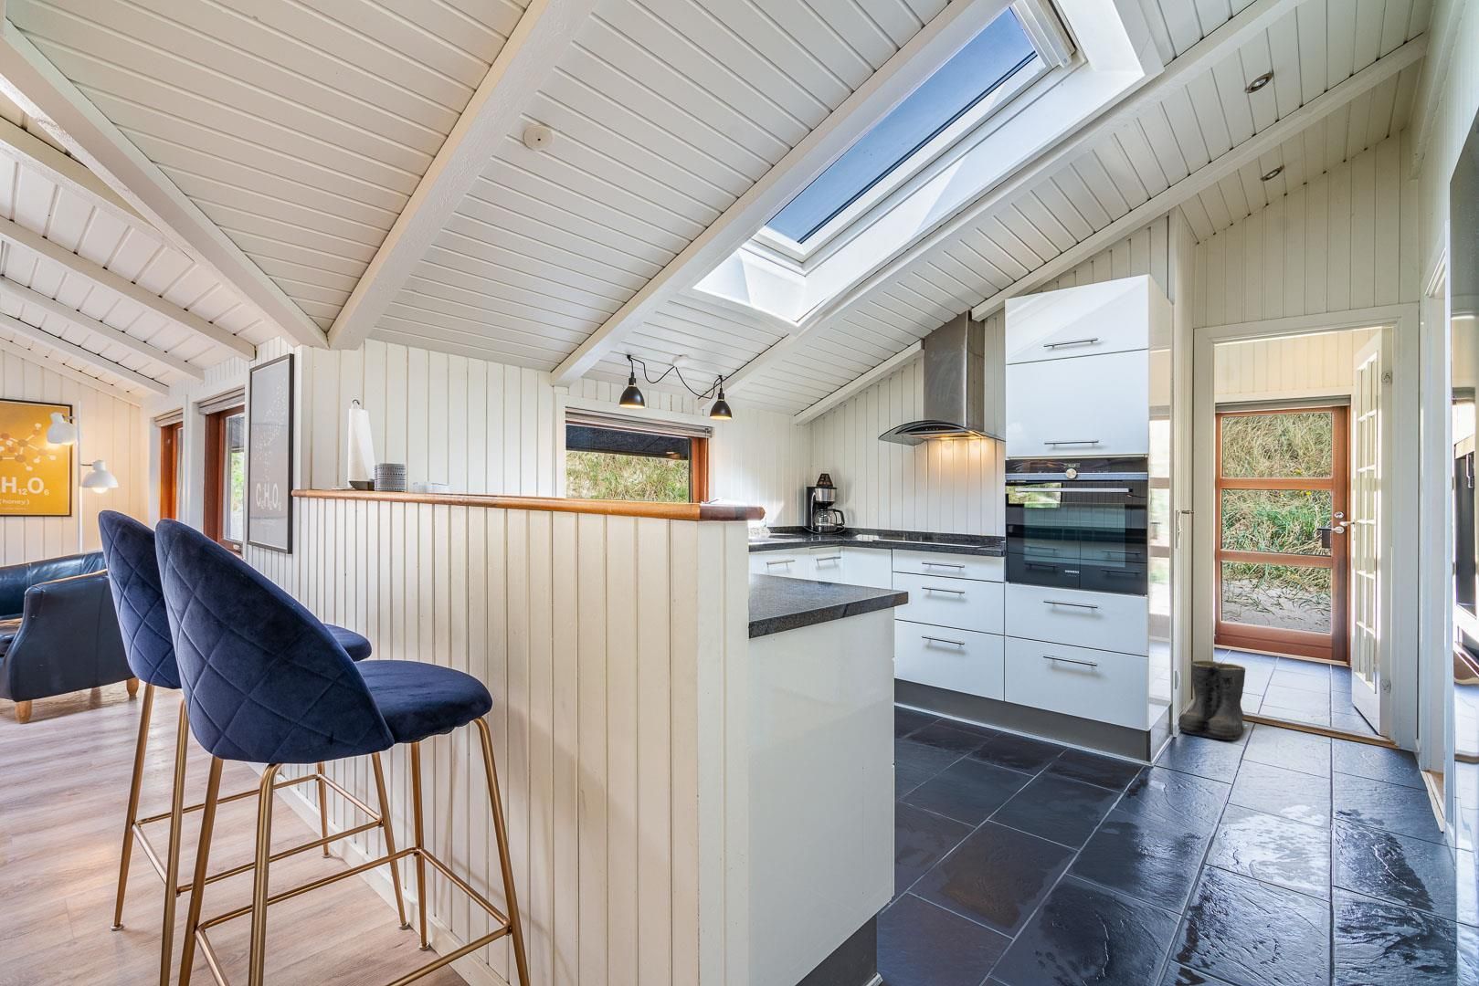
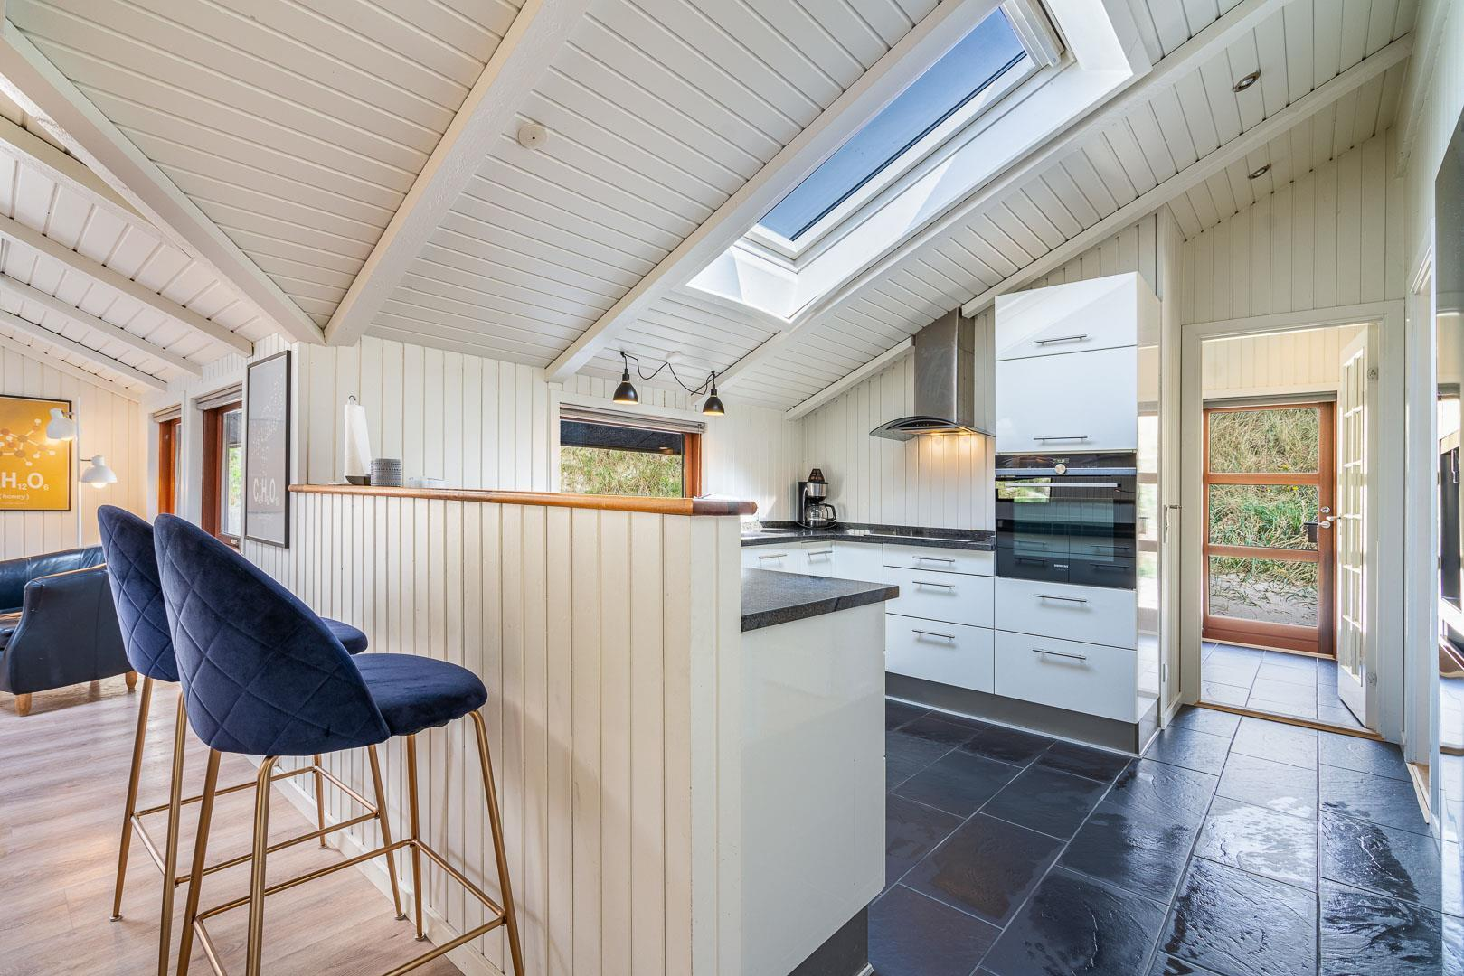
- boots (1212, 698)
